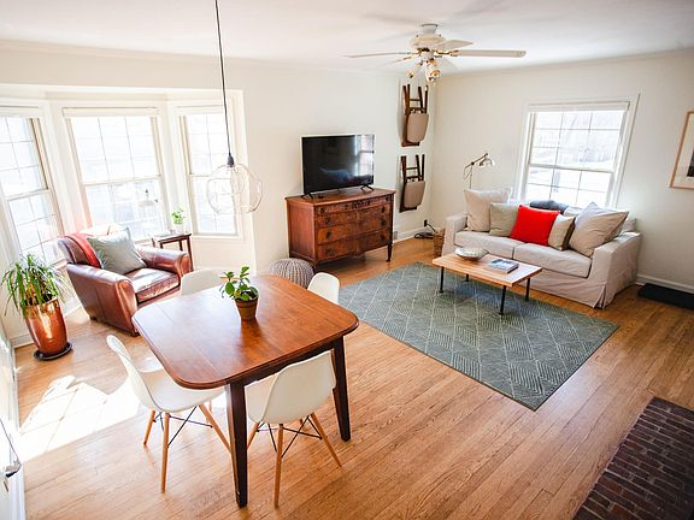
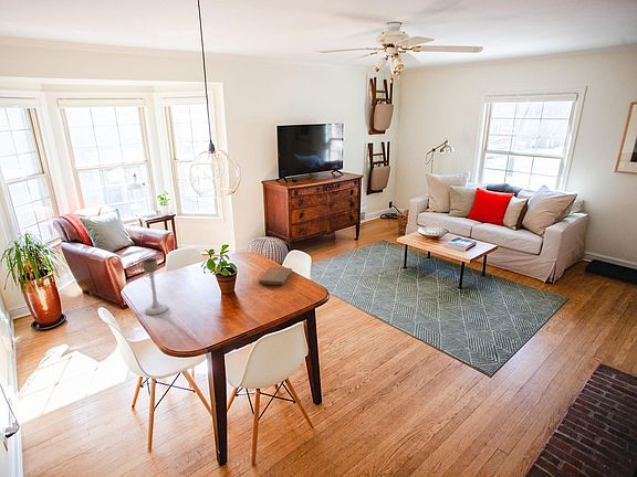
+ candle holder (153, 285)
+ notebook (275, 275)
